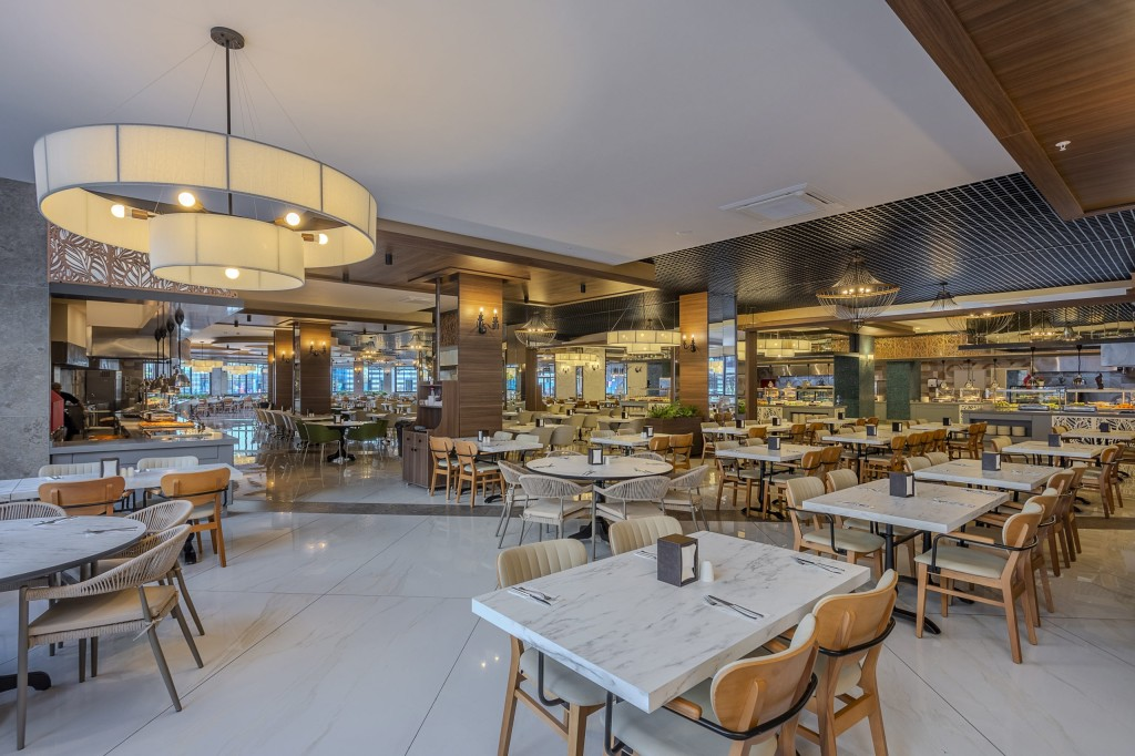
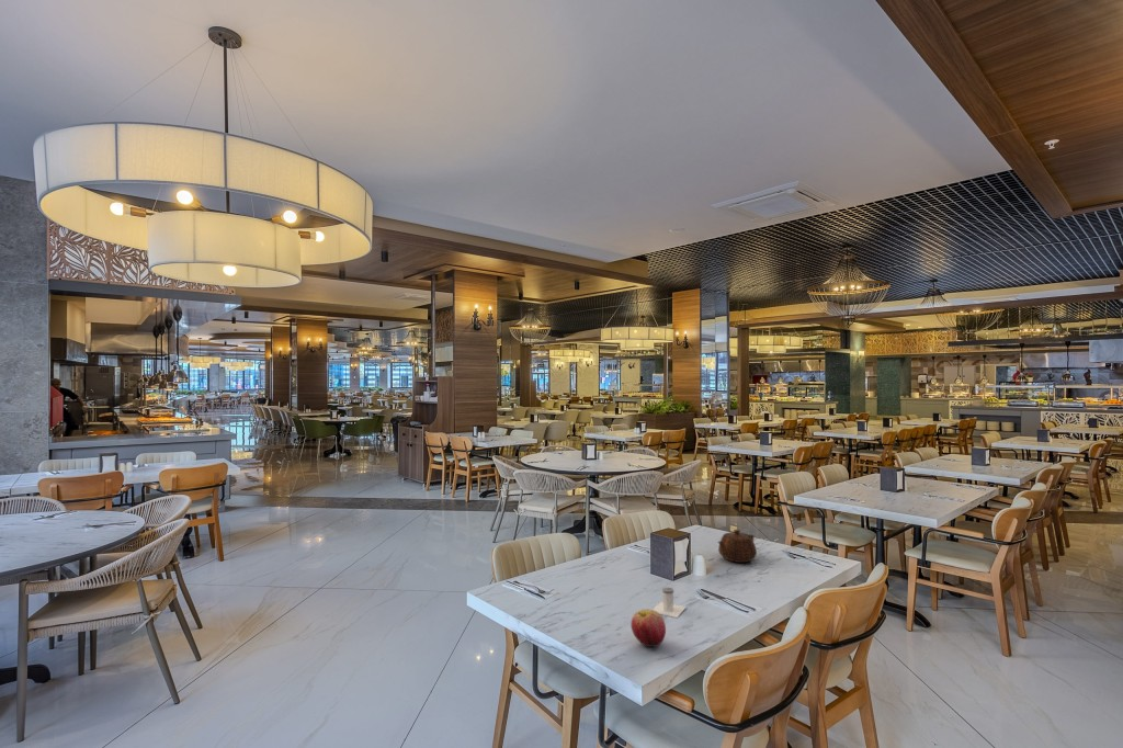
+ apple (648, 626)
+ salt shaker (668, 599)
+ teapot (736, 544)
